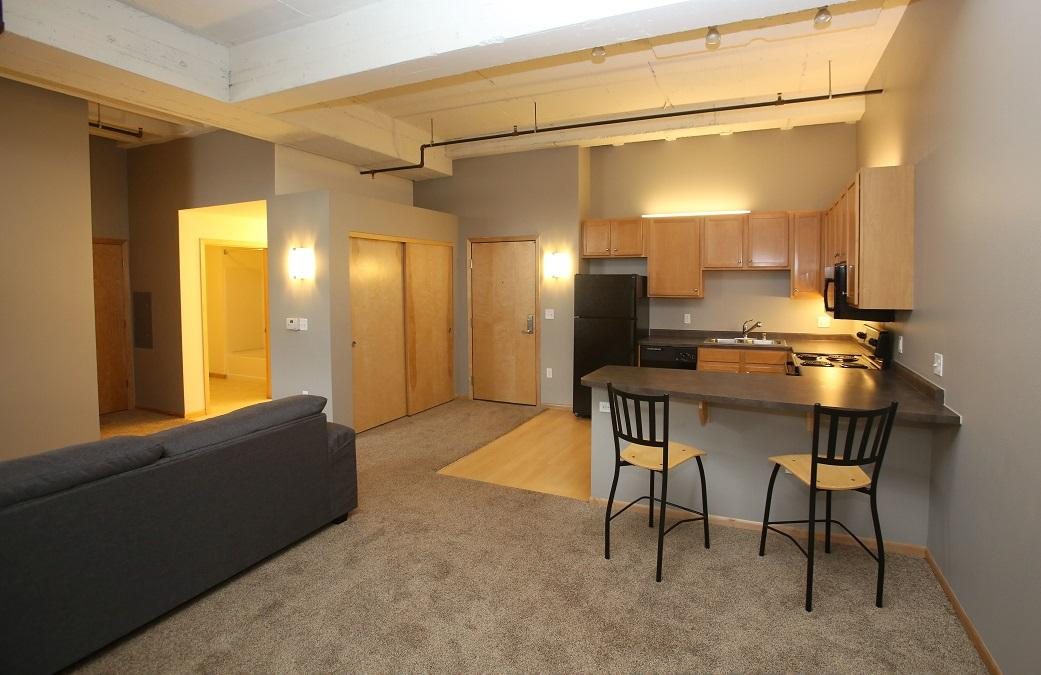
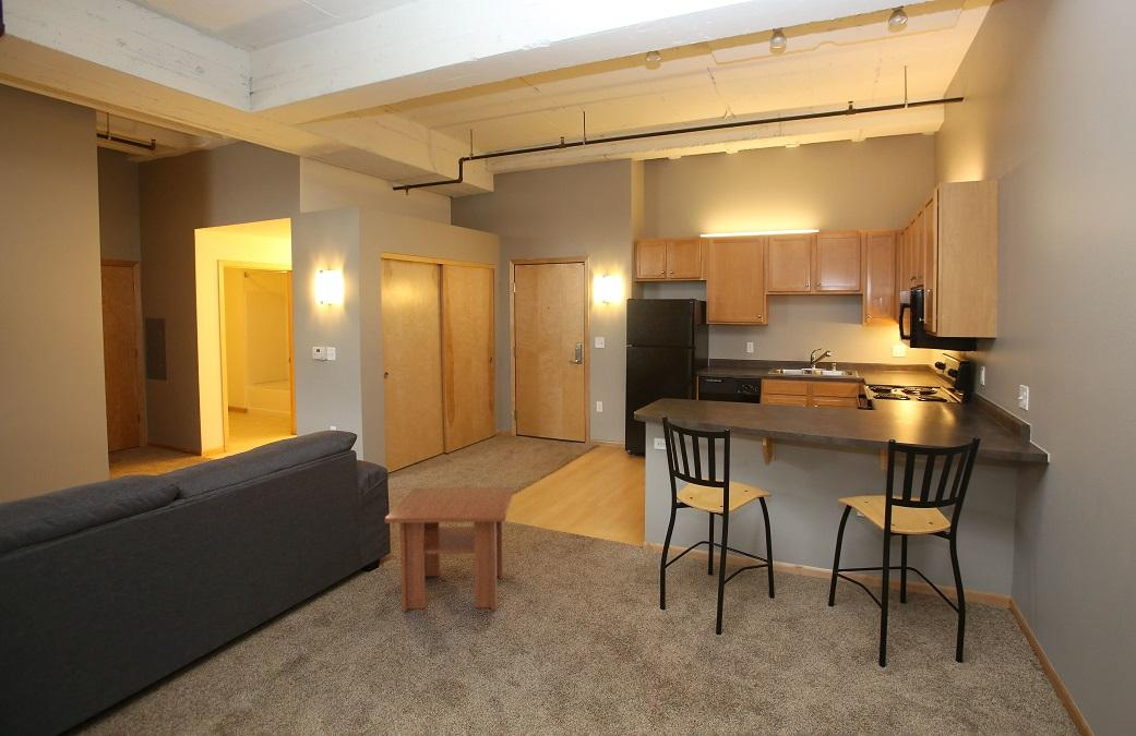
+ coffee table (455, 545)
